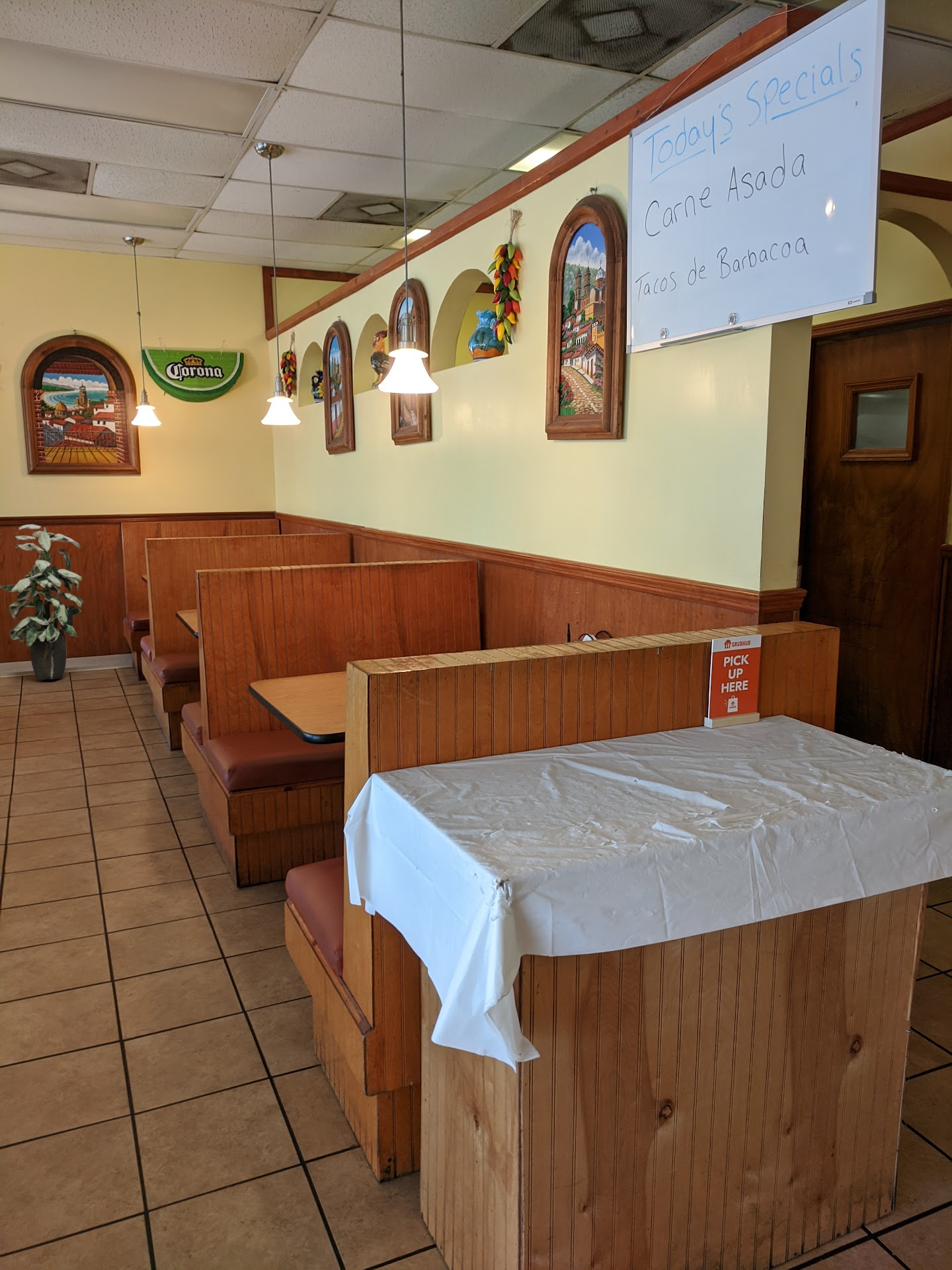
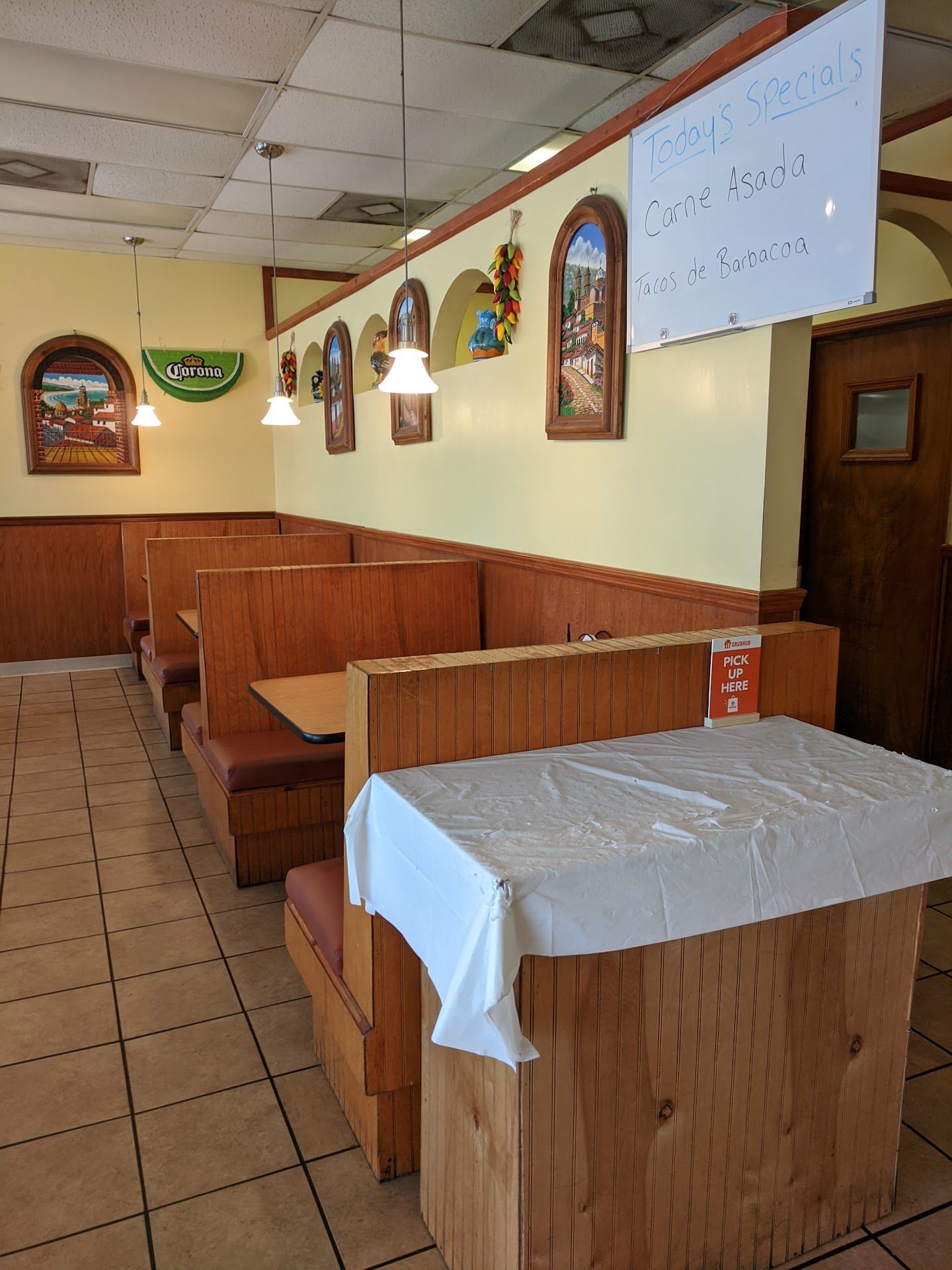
- indoor plant (42, 602)
